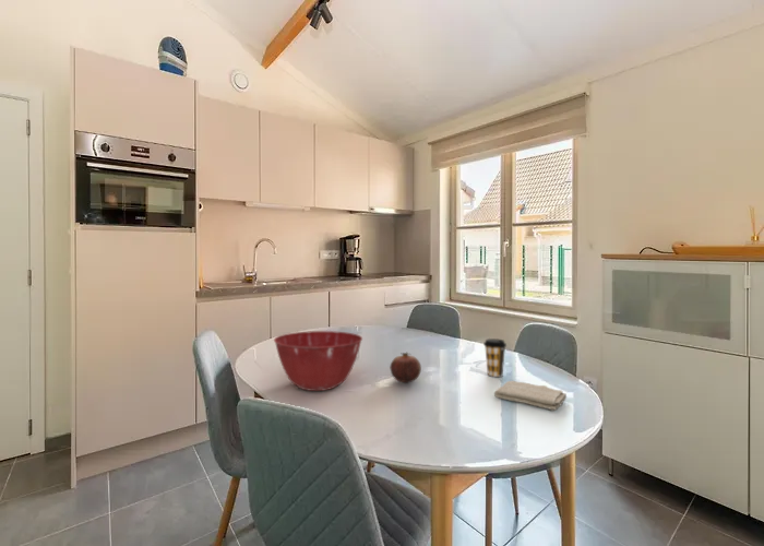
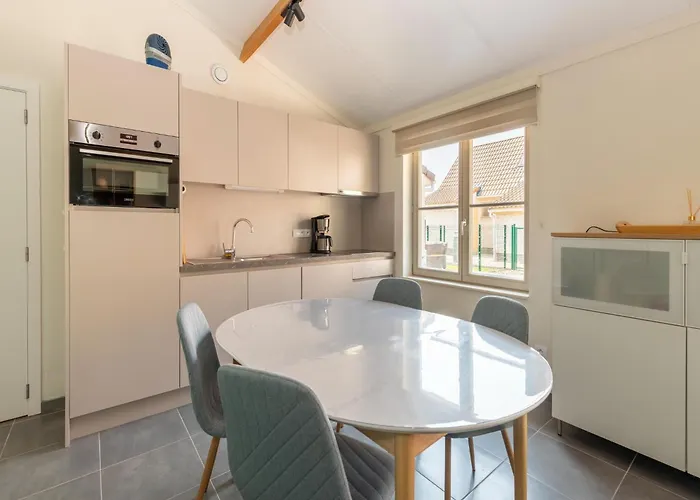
- mixing bowl (319, 360)
- fruit (405, 367)
- coffee cup (494, 357)
- washcloth (529, 393)
